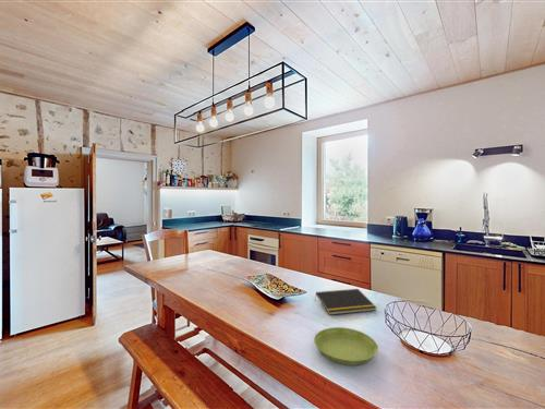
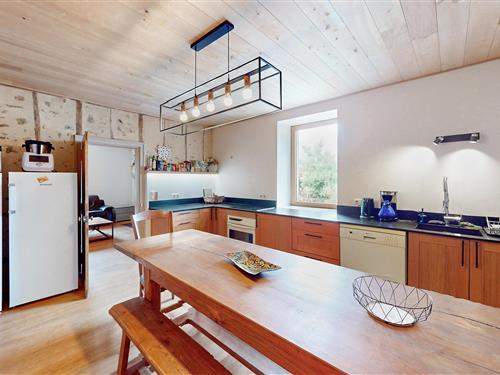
- notepad (344, 300)
- saucer (344, 346)
